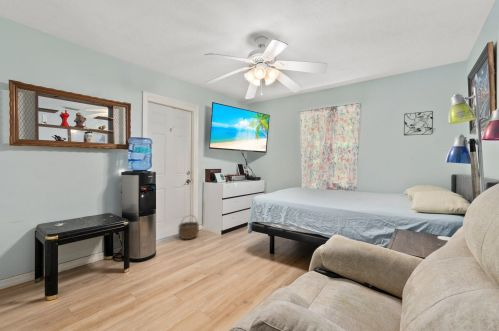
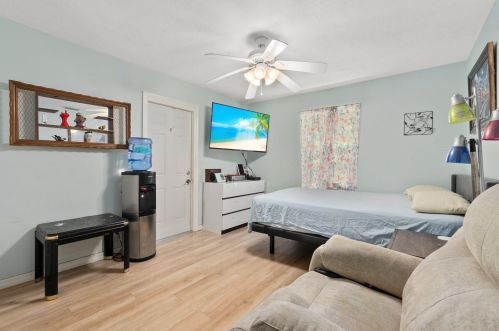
- wicker basket (188, 226)
